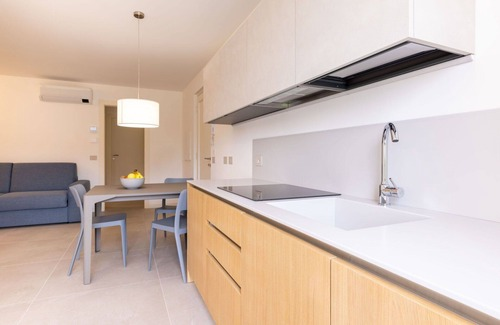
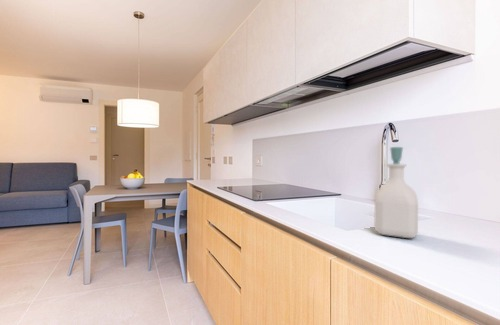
+ soap bottle (396, 190)
